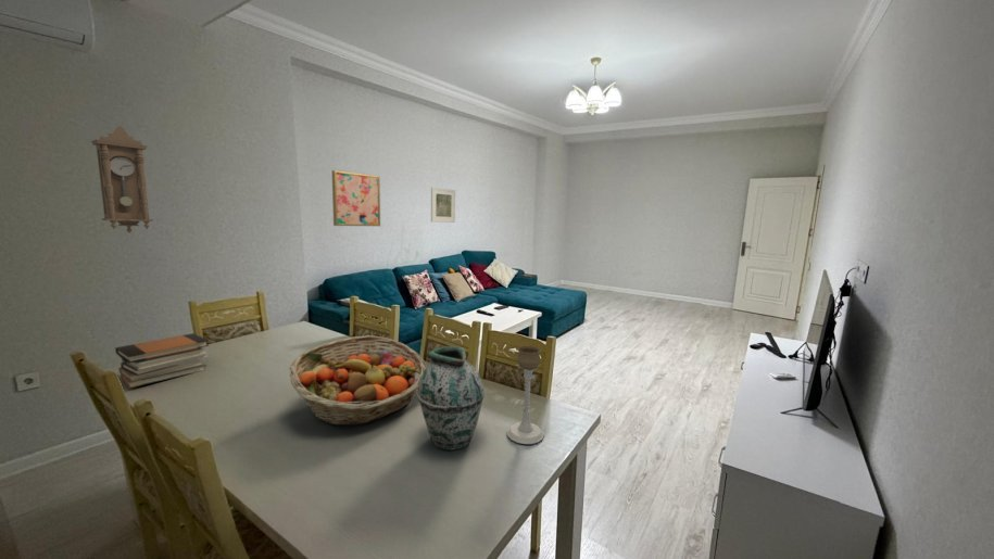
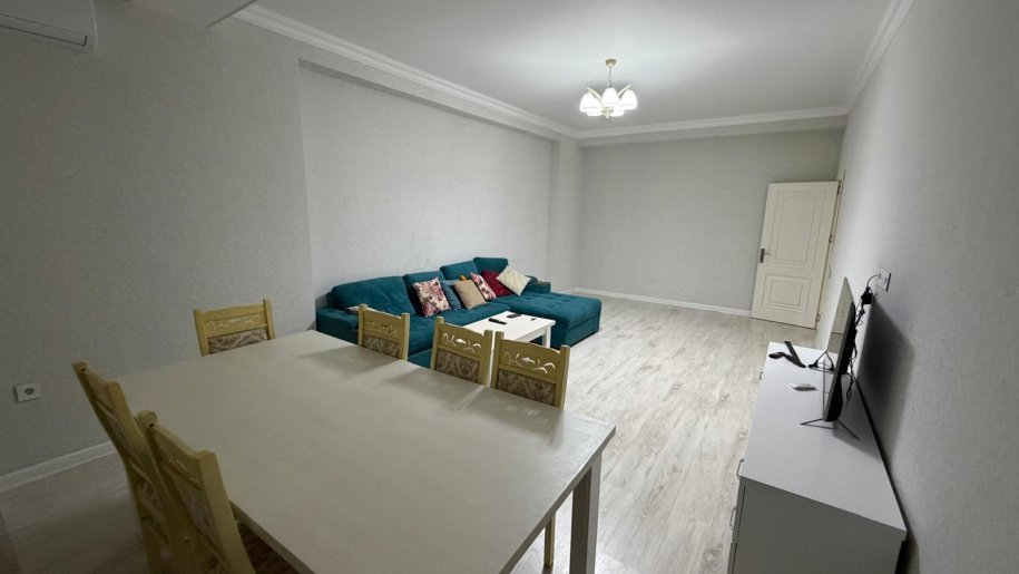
- pendulum clock (123, 180)
- wall art (357, 200)
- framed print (443, 205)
- fruit basket (362, 377)
- vase (451, 396)
- candle holder (527, 392)
- book stack (165, 358)
